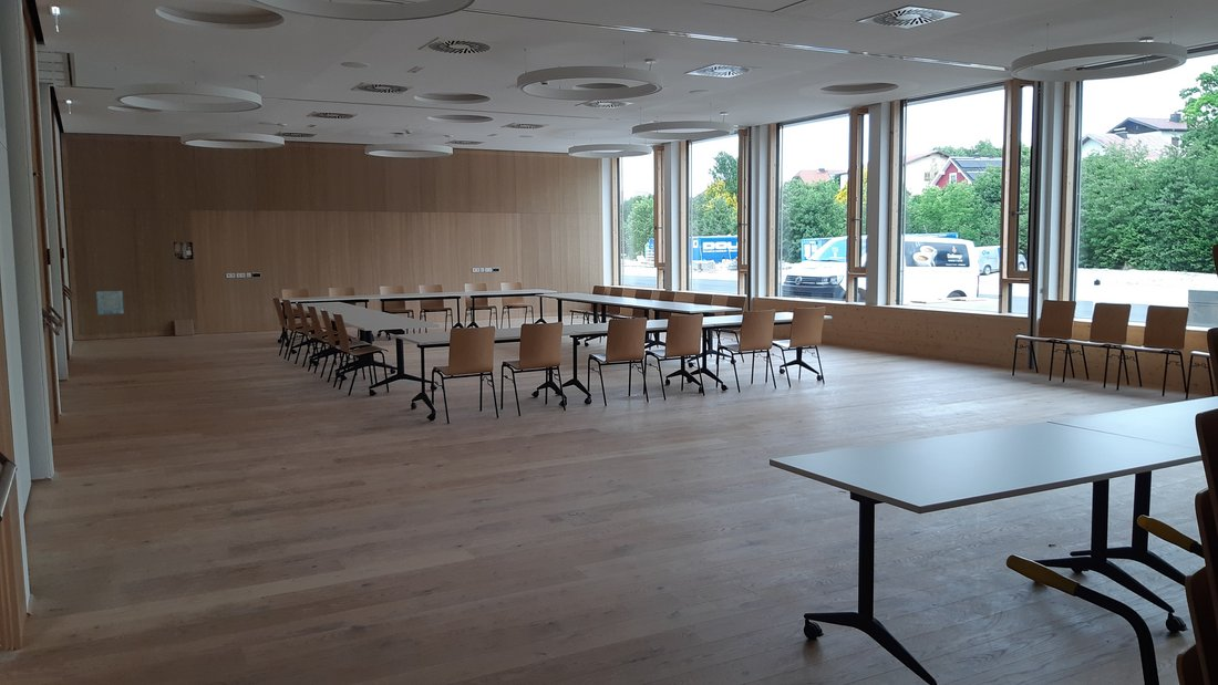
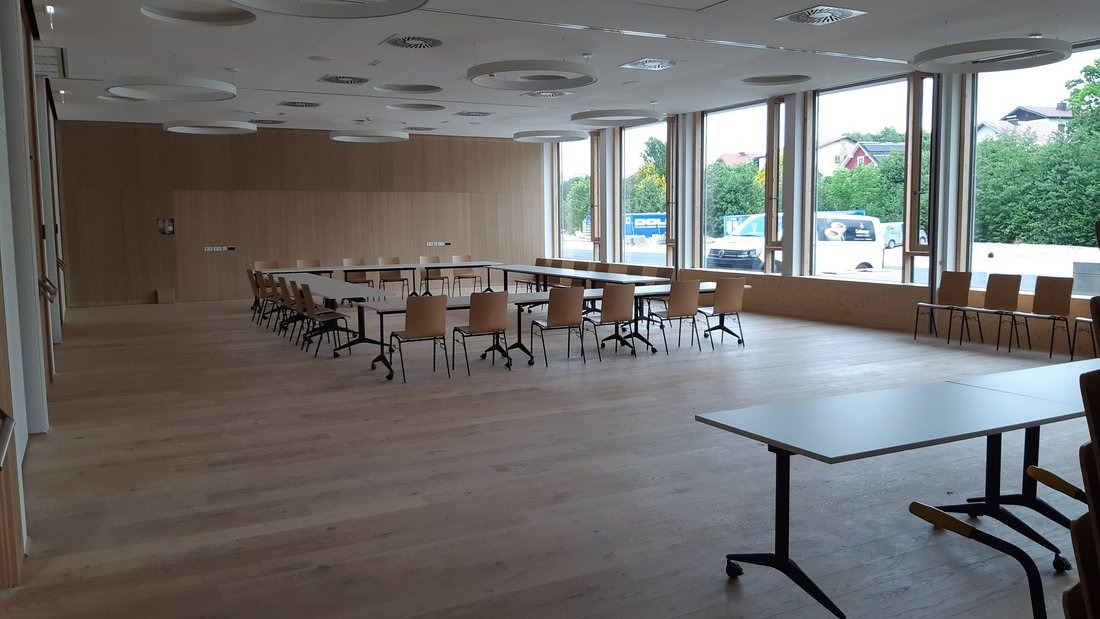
- wall art (110, 302)
